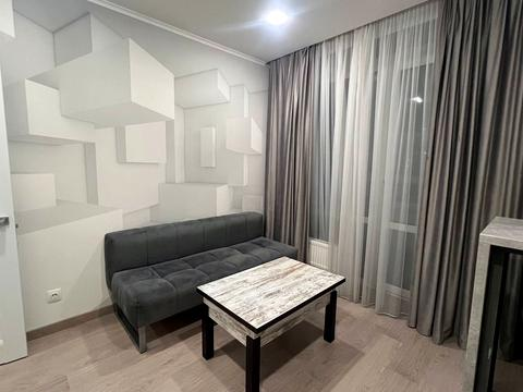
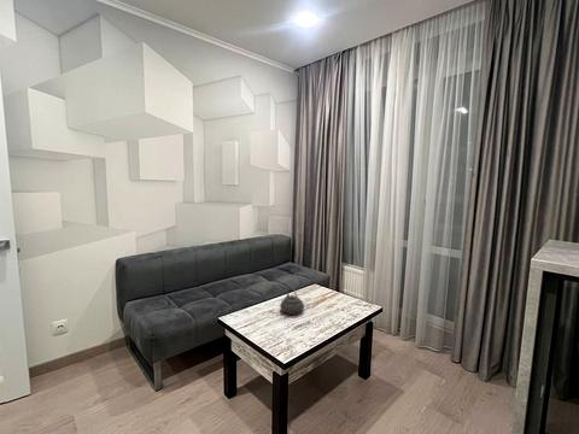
+ teapot (291, 298)
